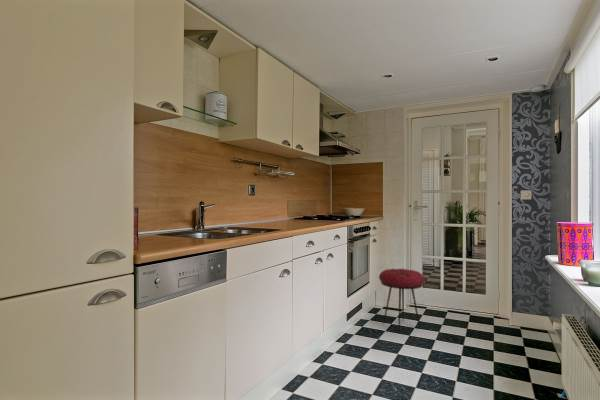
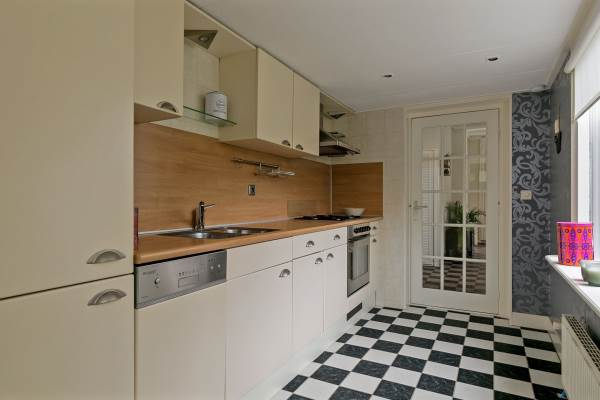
- stool (402, 298)
